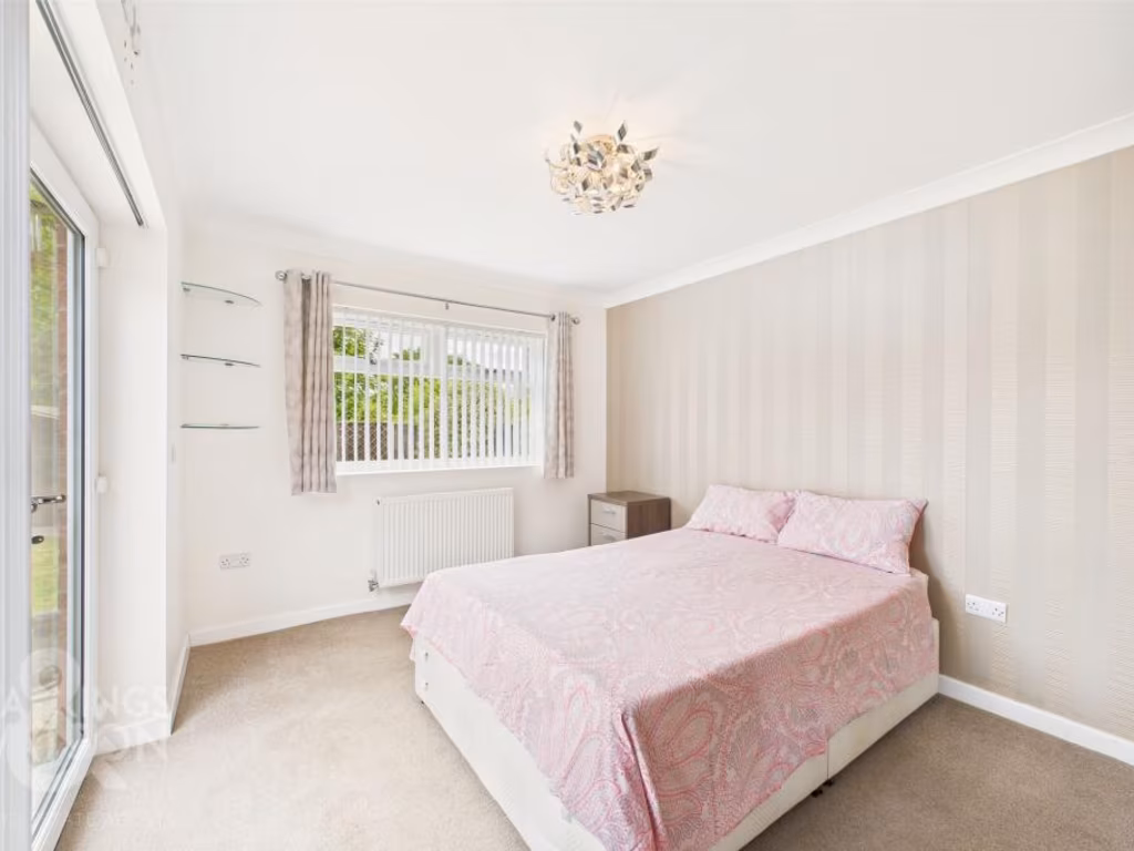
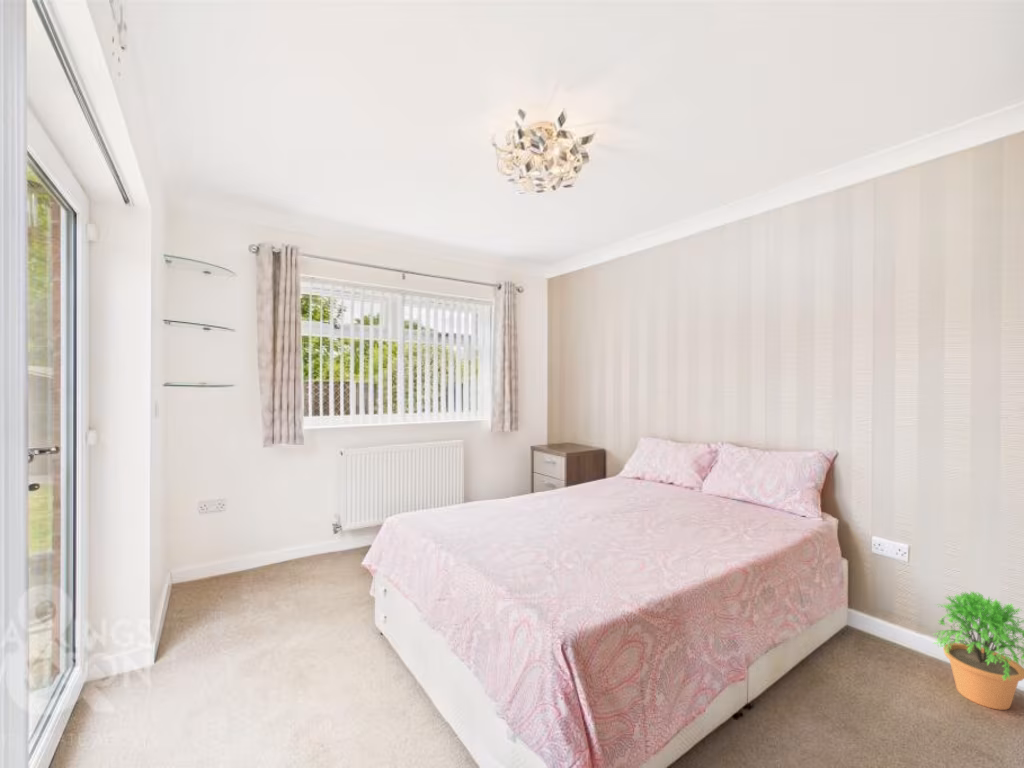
+ potted plant (981, 643)
